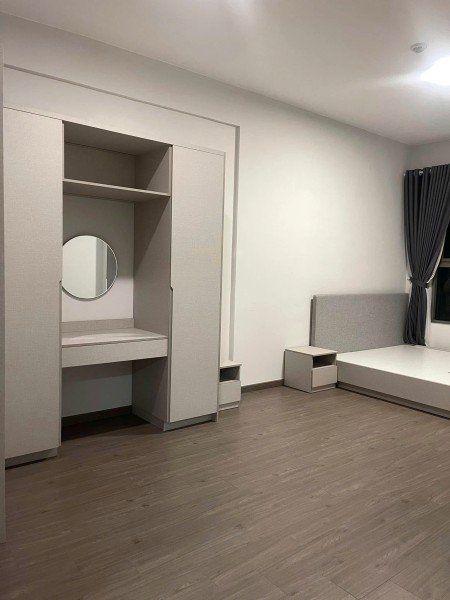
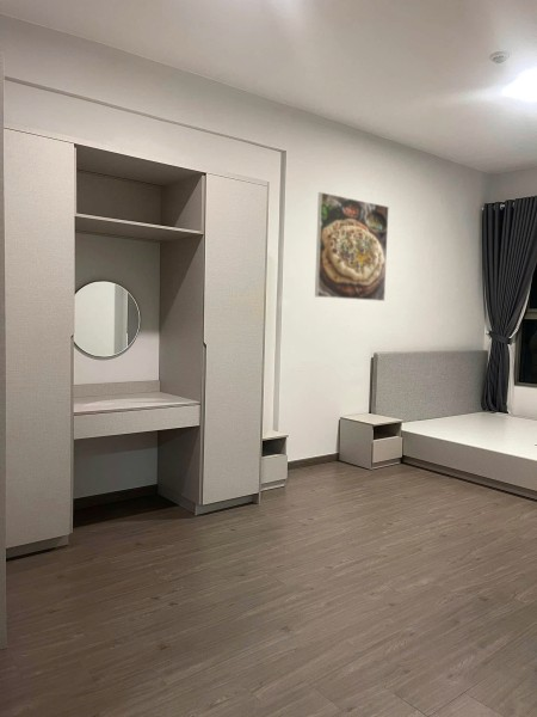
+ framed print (353, 250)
